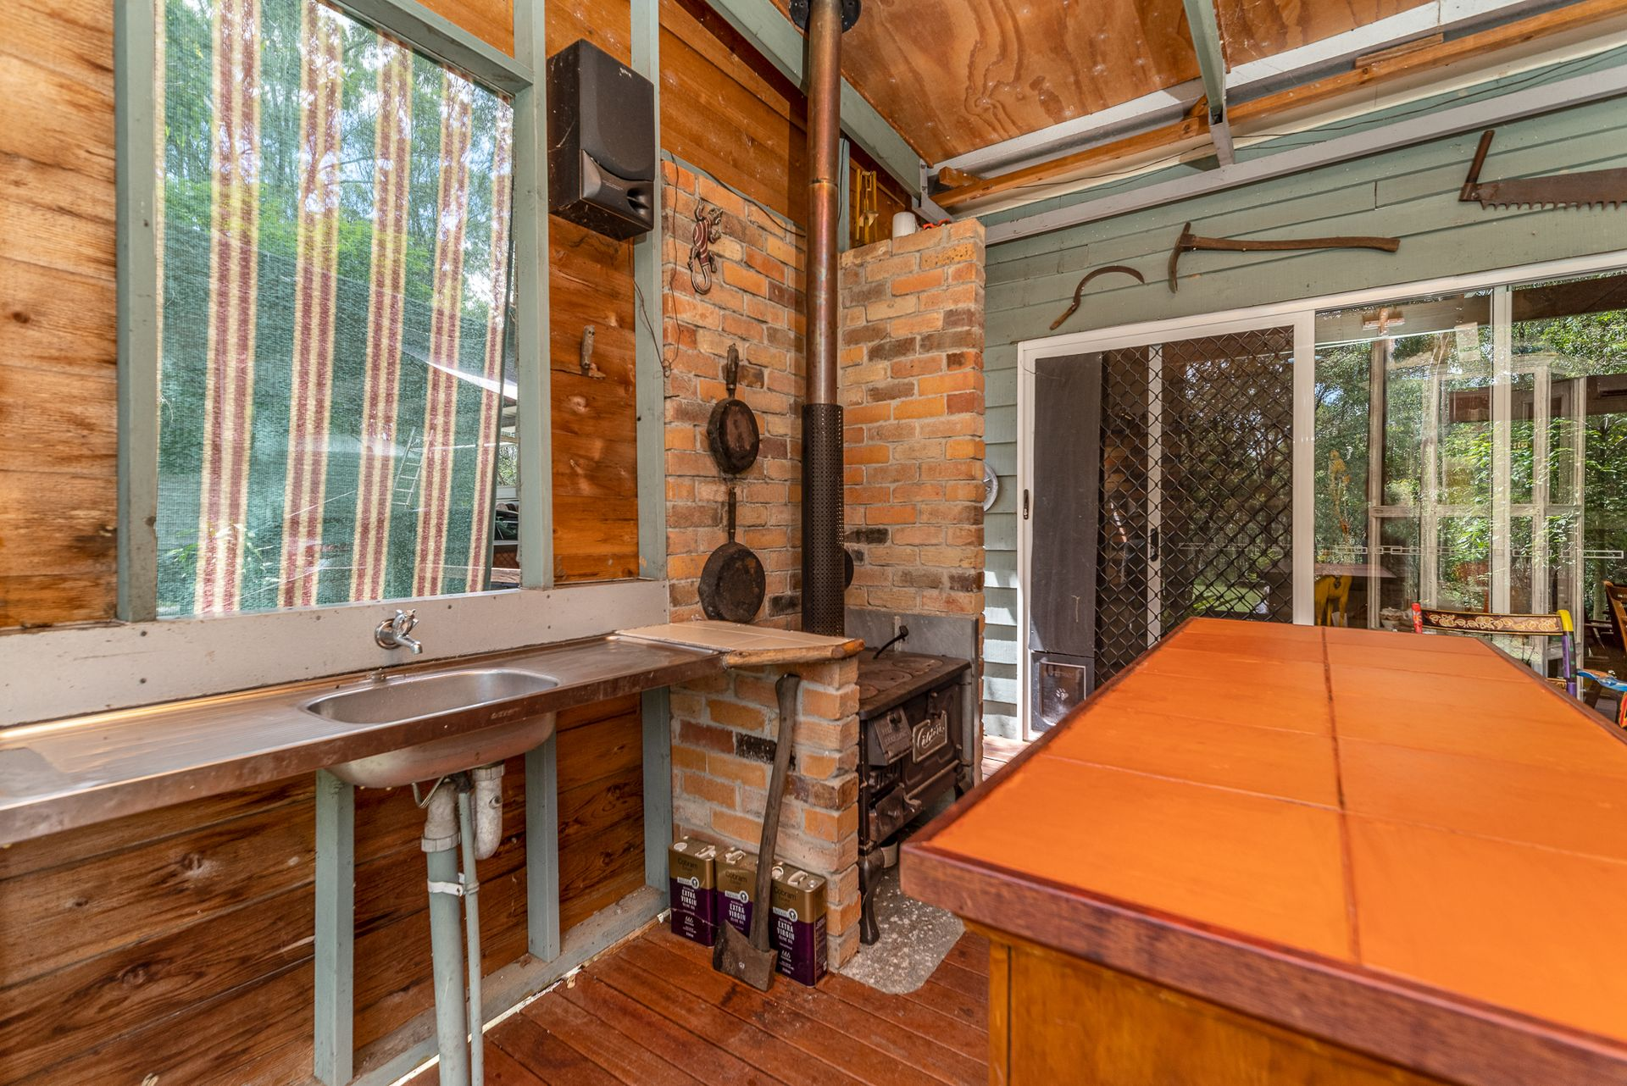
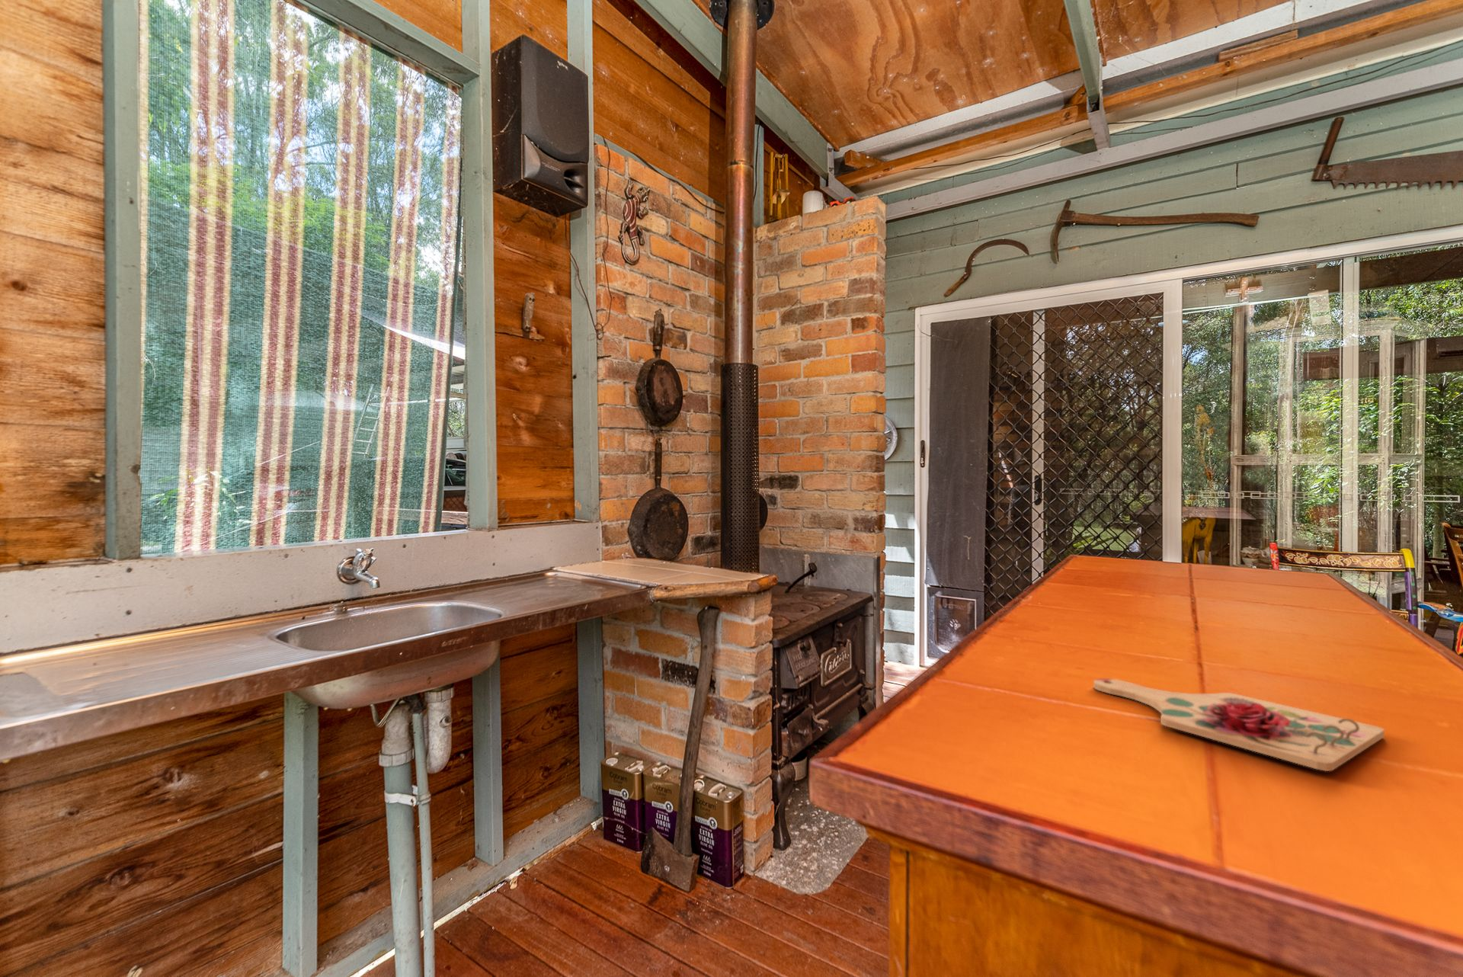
+ cutting board (1209, 701)
